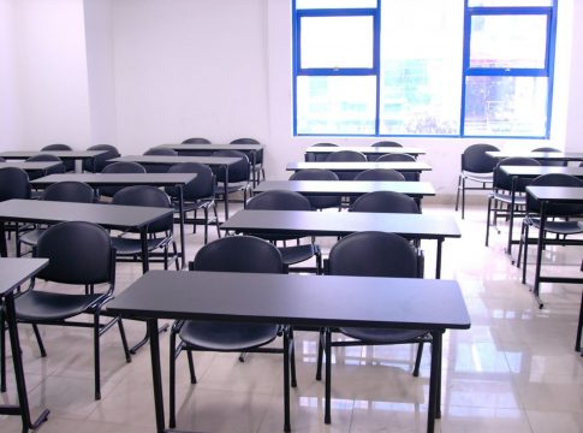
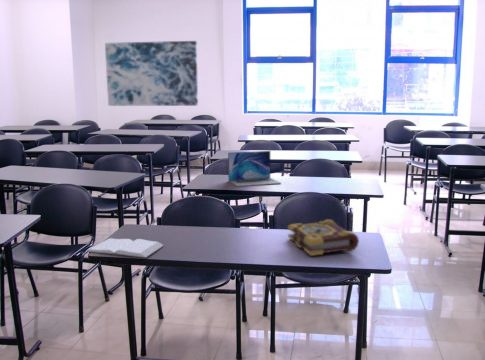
+ laptop (254, 167)
+ book (319, 235)
+ book (125, 246)
+ wall art (151, 74)
